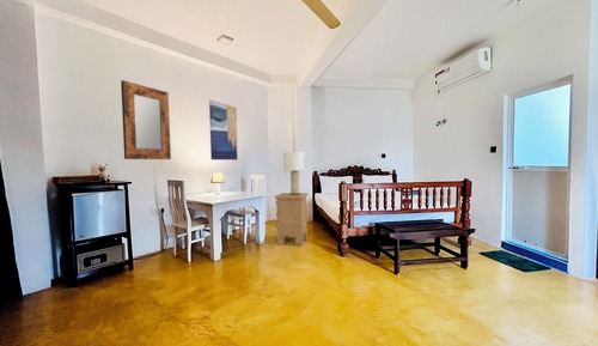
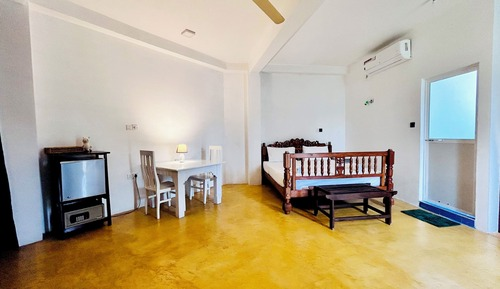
- lamp (294, 172)
- wall art (224, 132)
- nightstand (291, 218)
- home mirror (147, 123)
